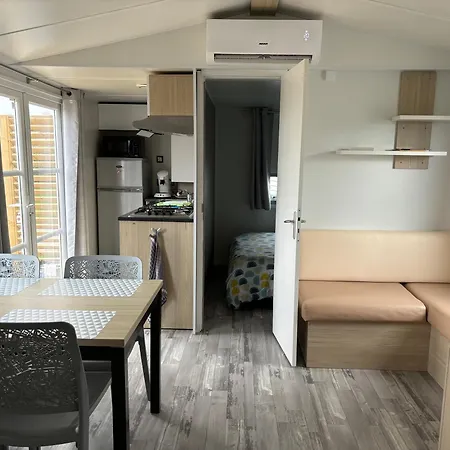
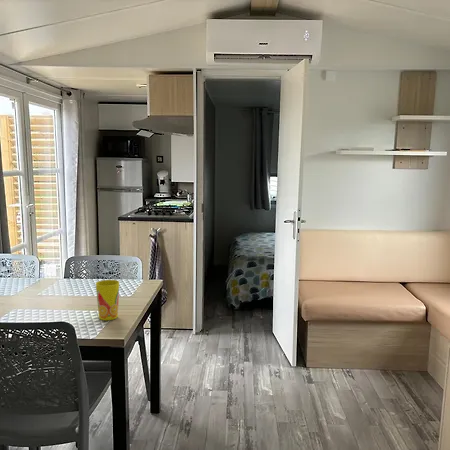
+ cup (108, 299)
